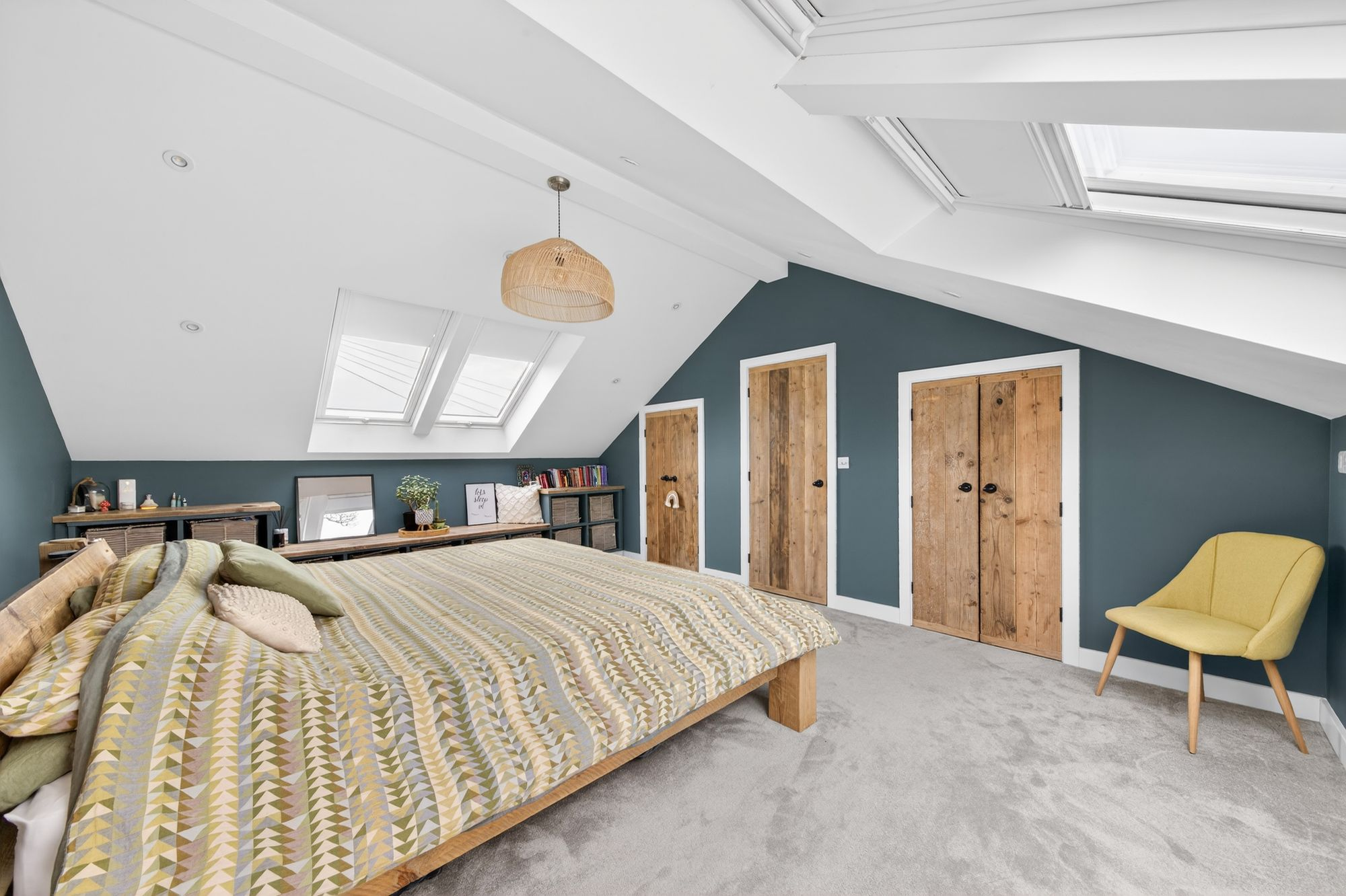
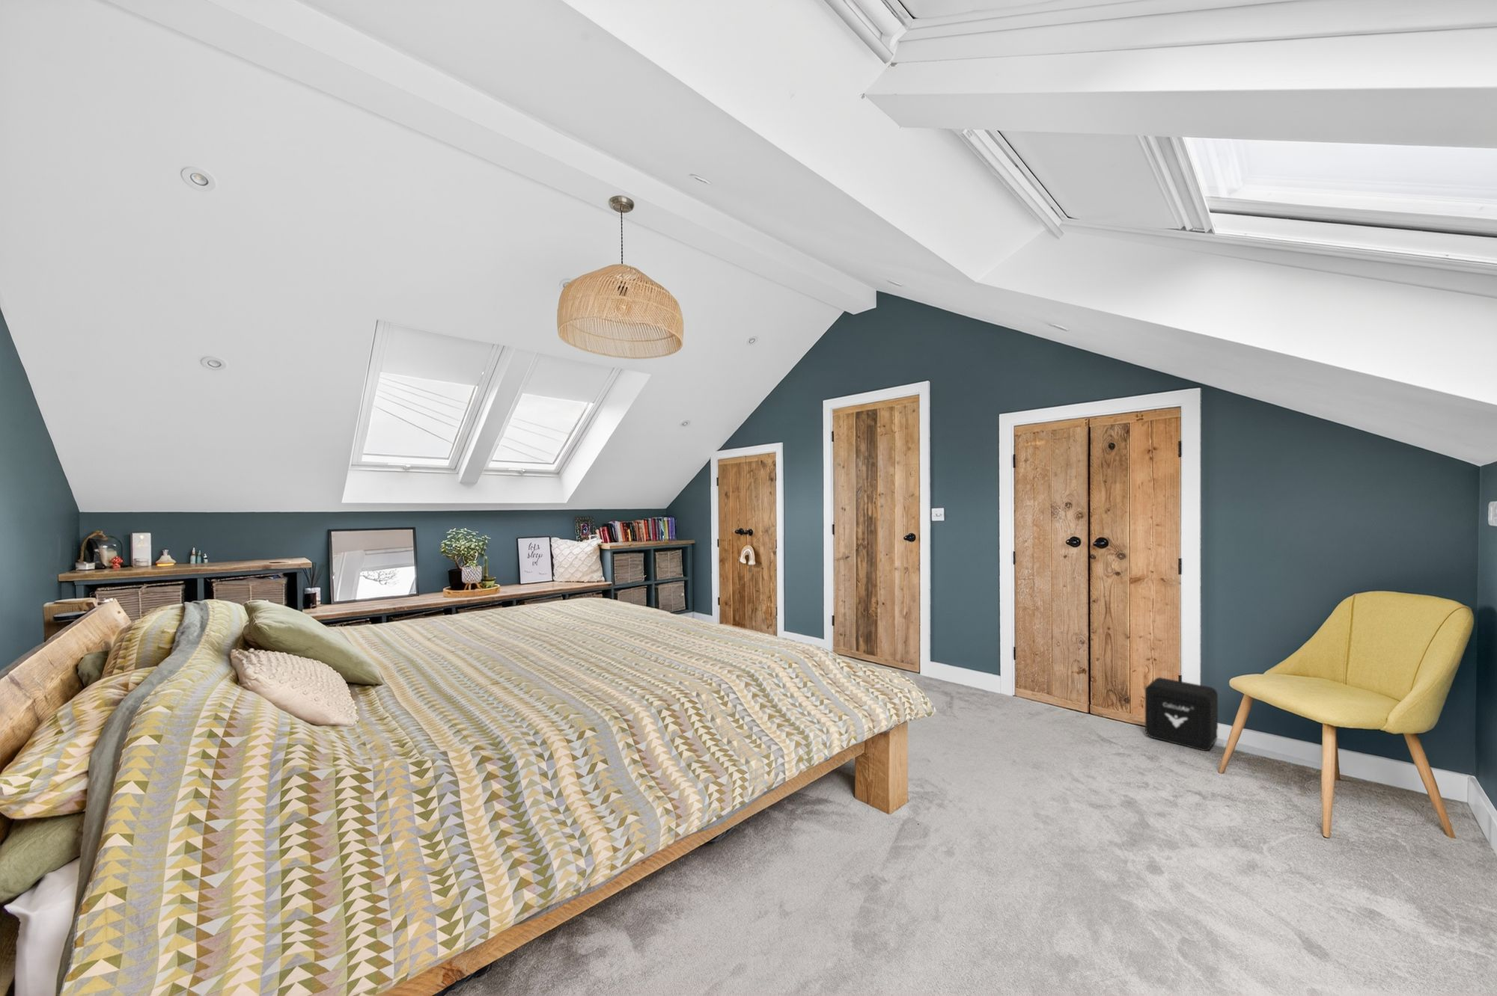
+ air purifier (1180, 713)
